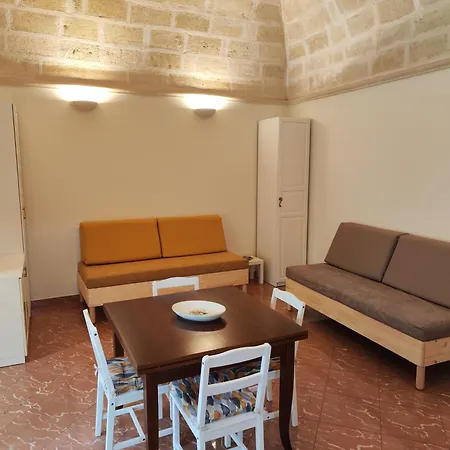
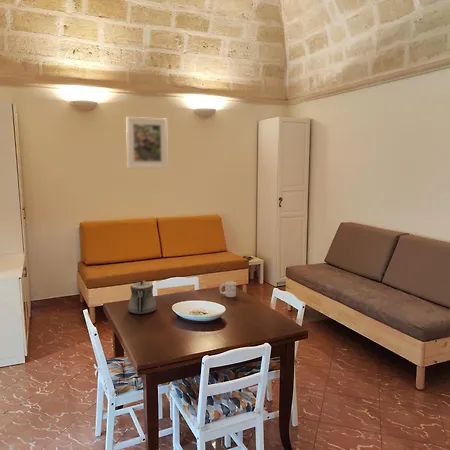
+ teapot (142, 295)
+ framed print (147, 143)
+ cup (227, 289)
